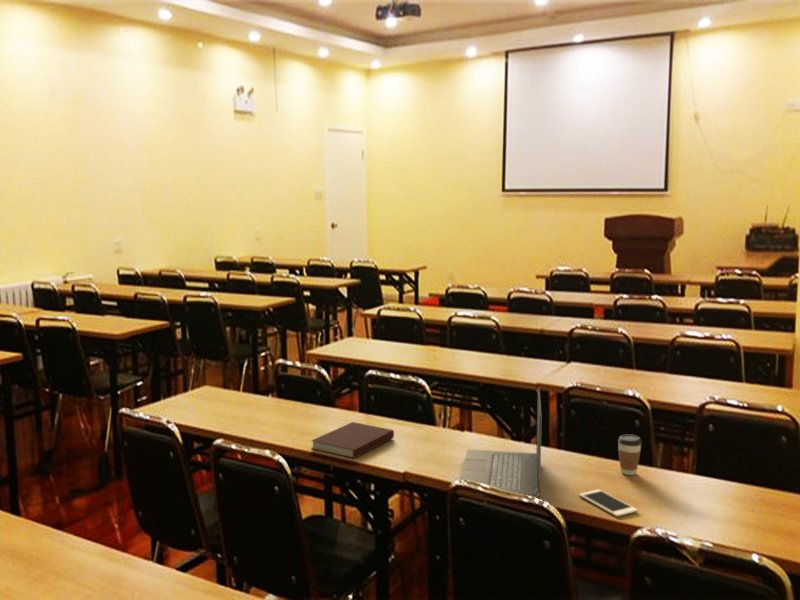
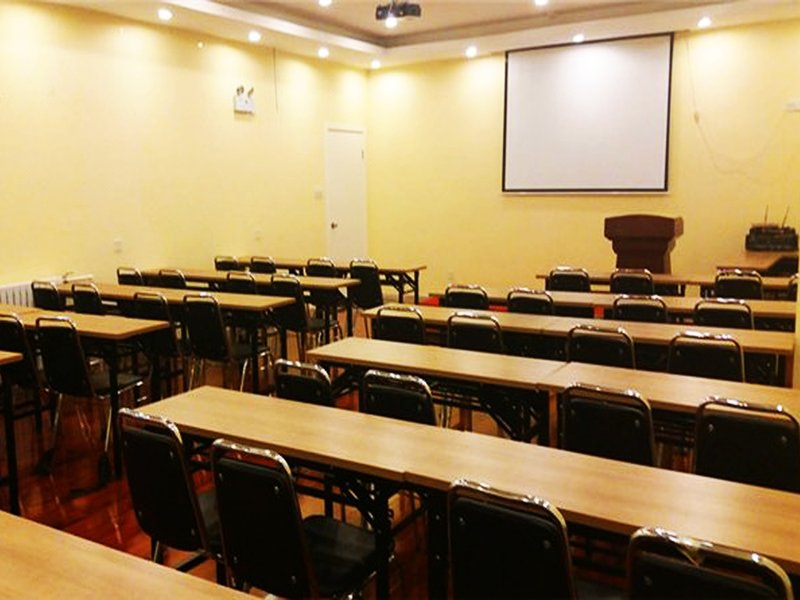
- notebook (353, 439)
- coffee cup (629, 455)
- laptop (501, 451)
- cell phone (607, 502)
